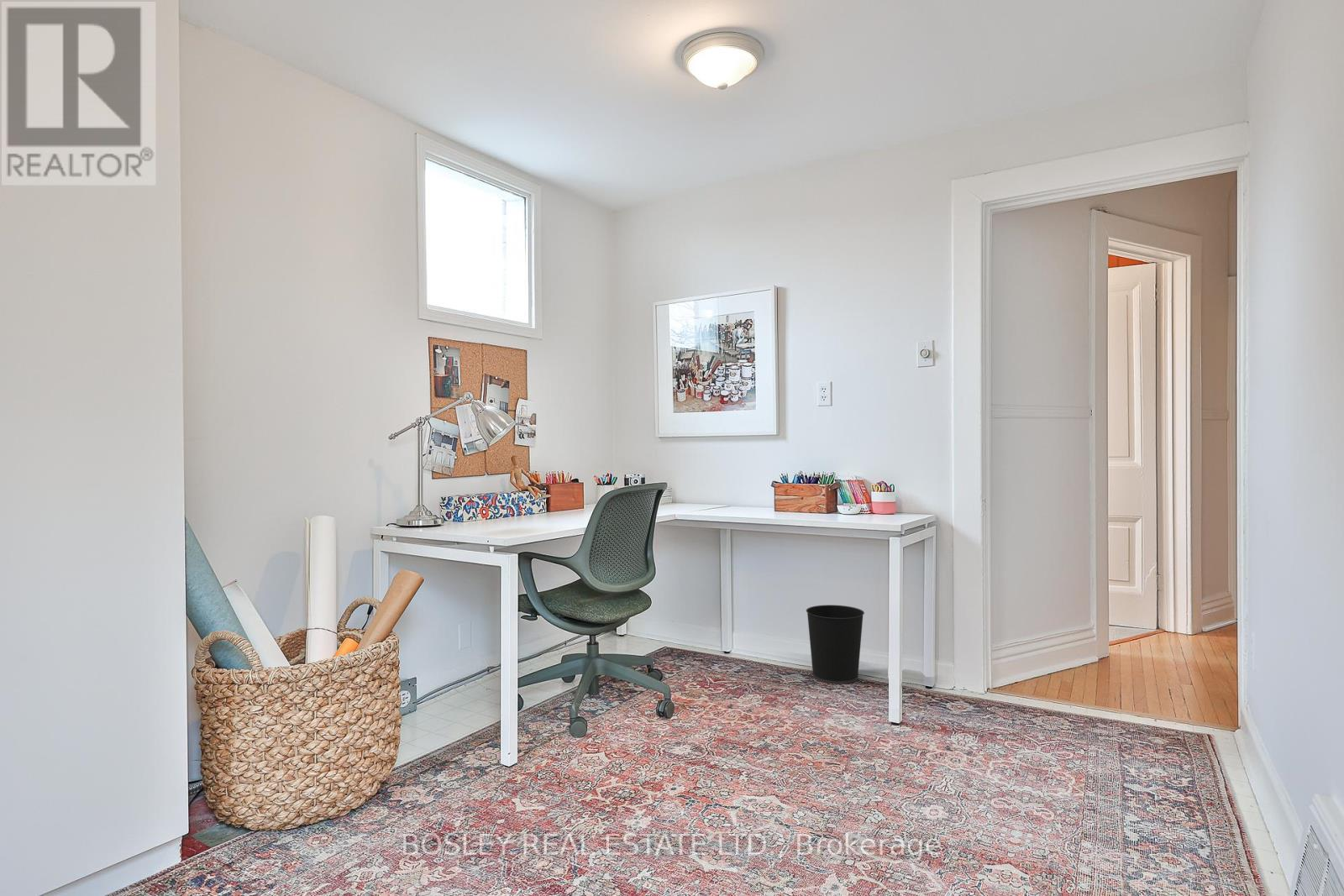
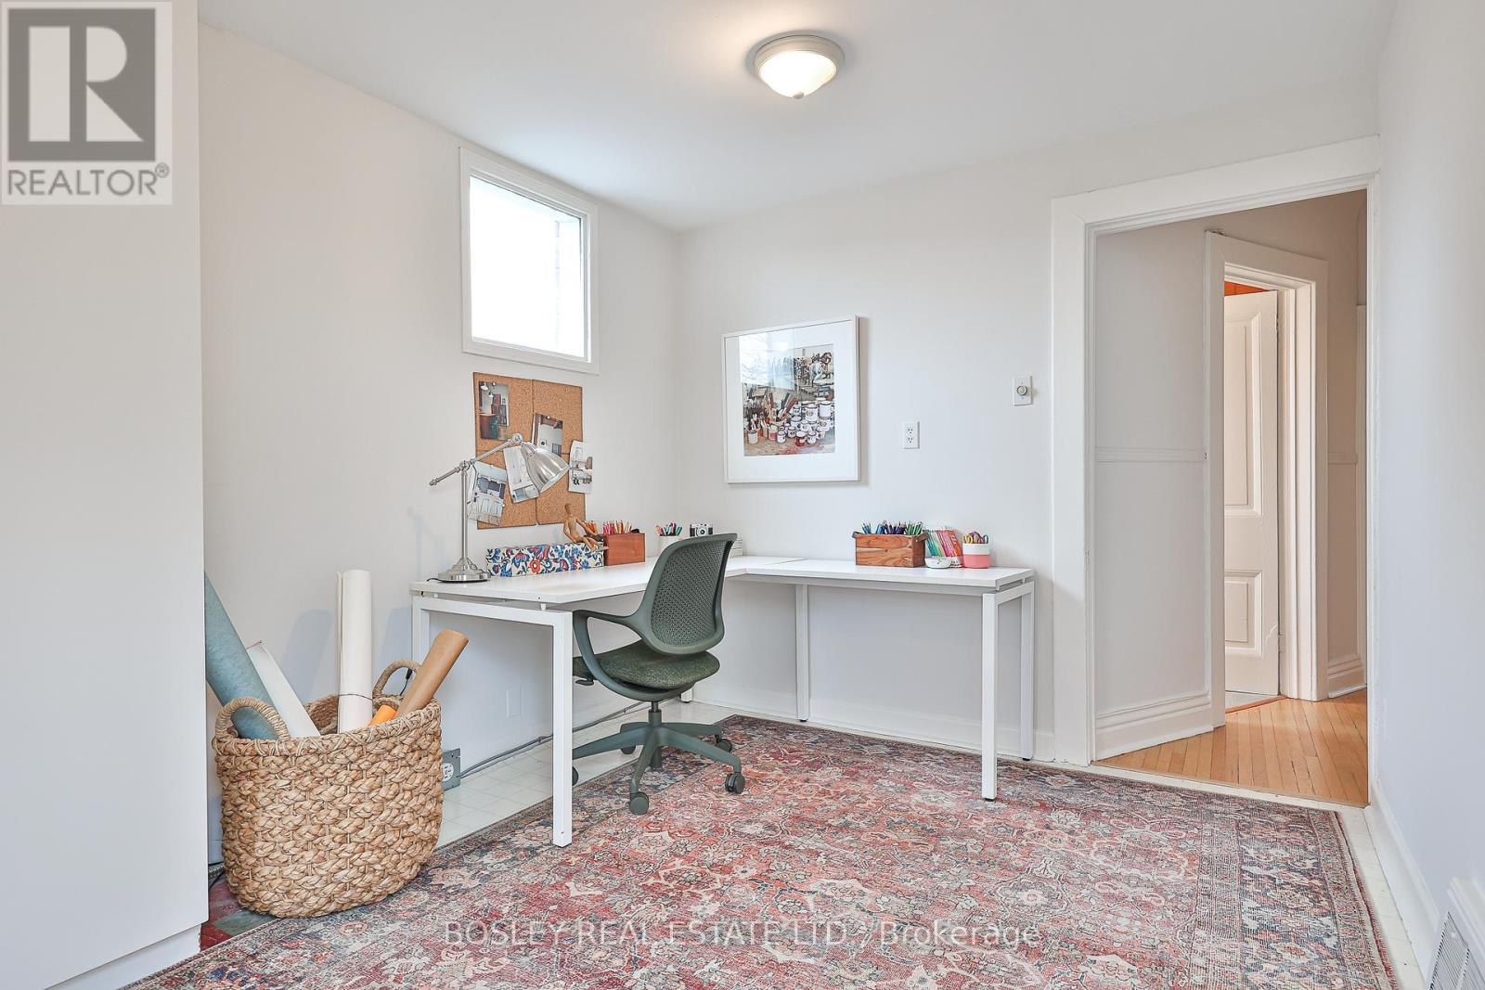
- wastebasket (835, 643)
